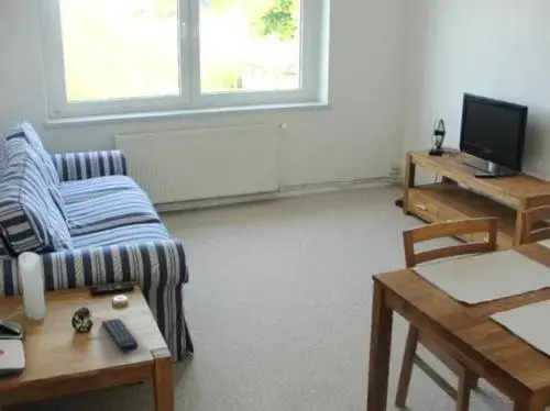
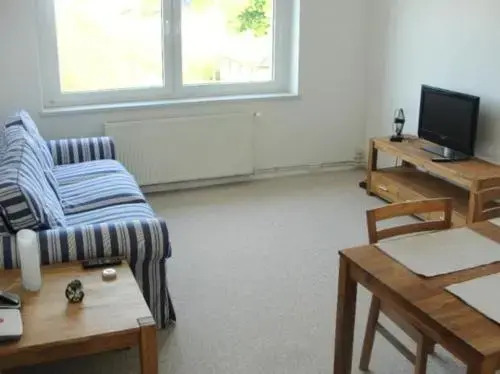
- remote control (119, 334)
